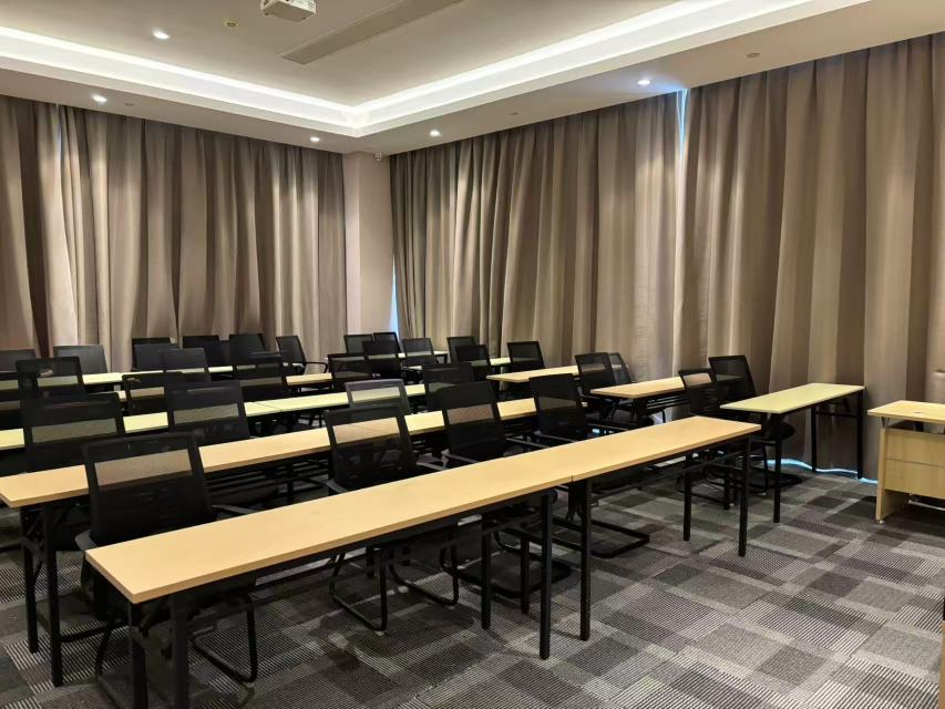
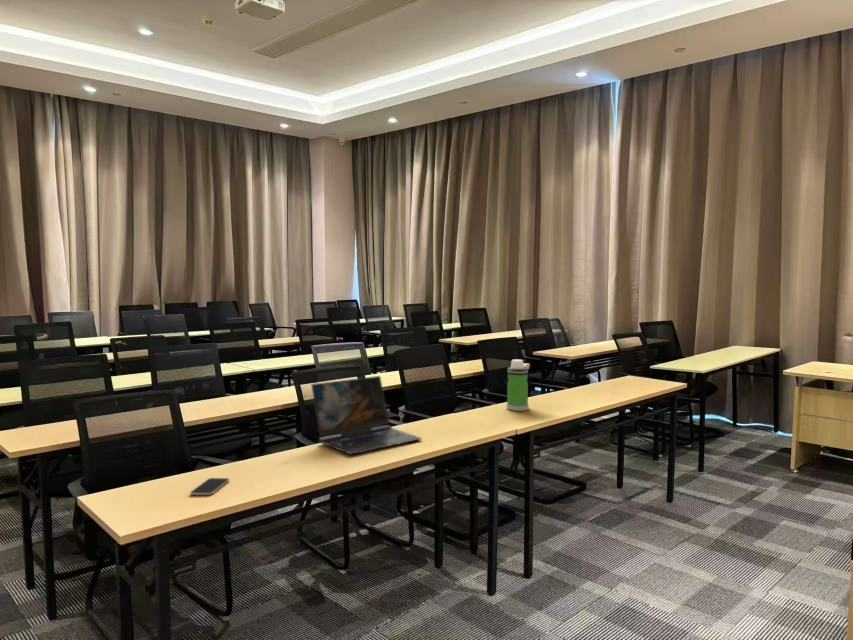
+ laptop (366, 412)
+ water bottle (517, 384)
+ smartphone (210, 486)
